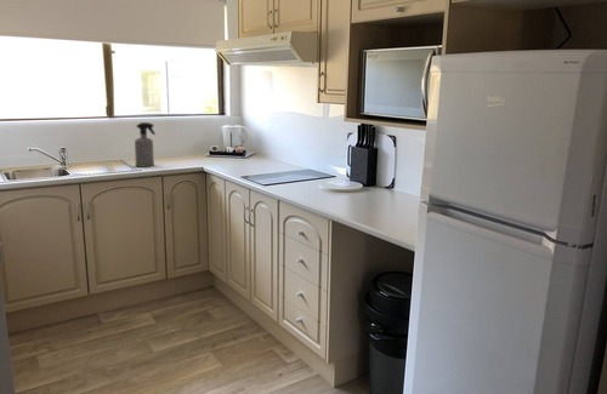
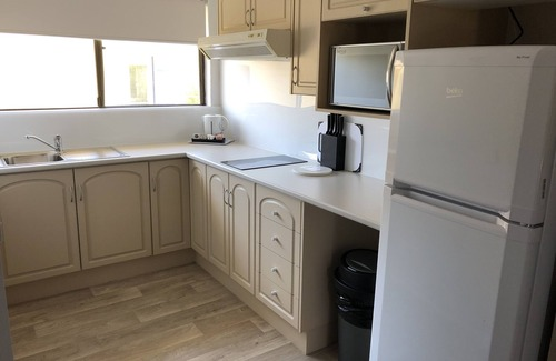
- spray bottle (144, 143)
